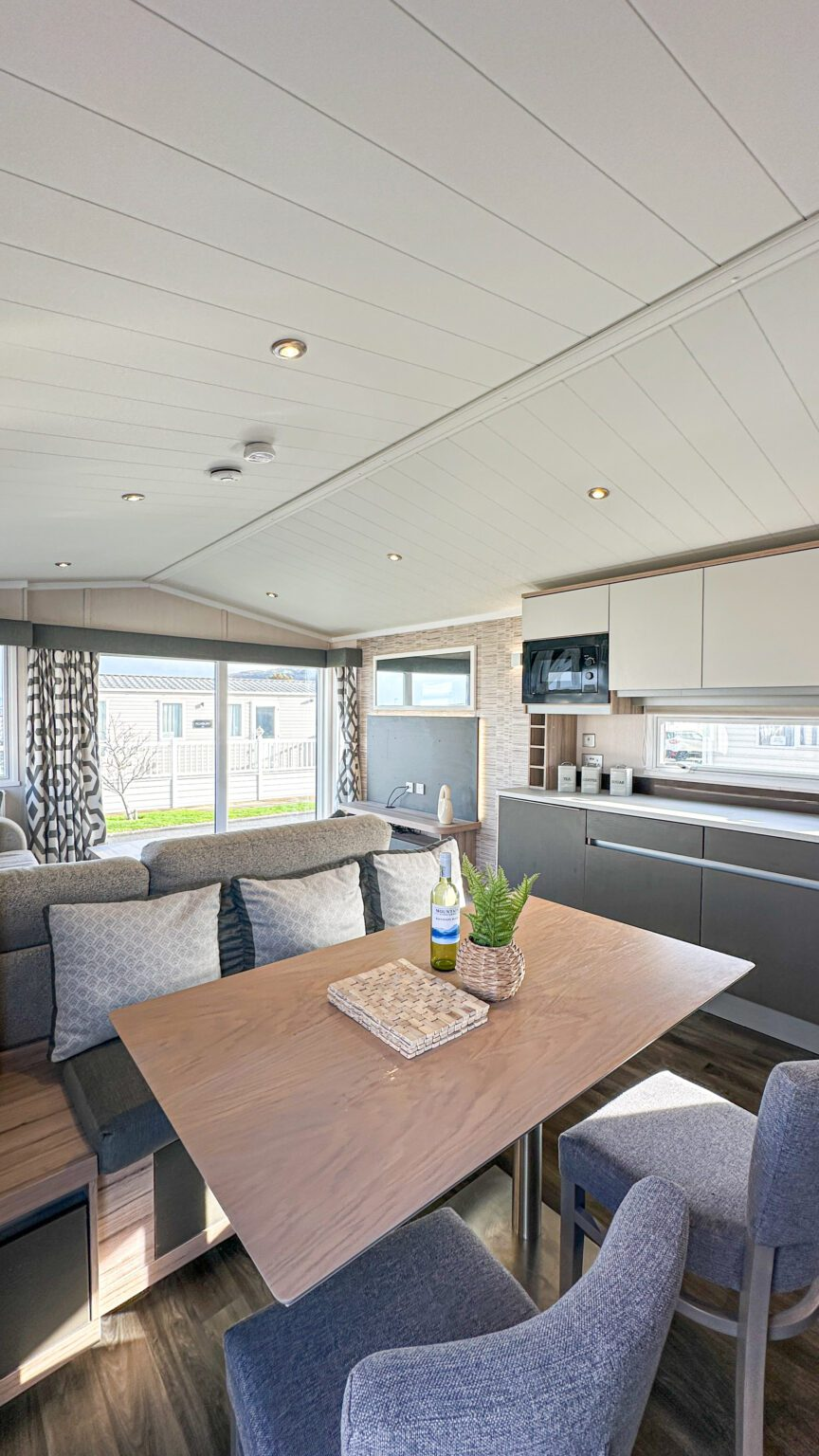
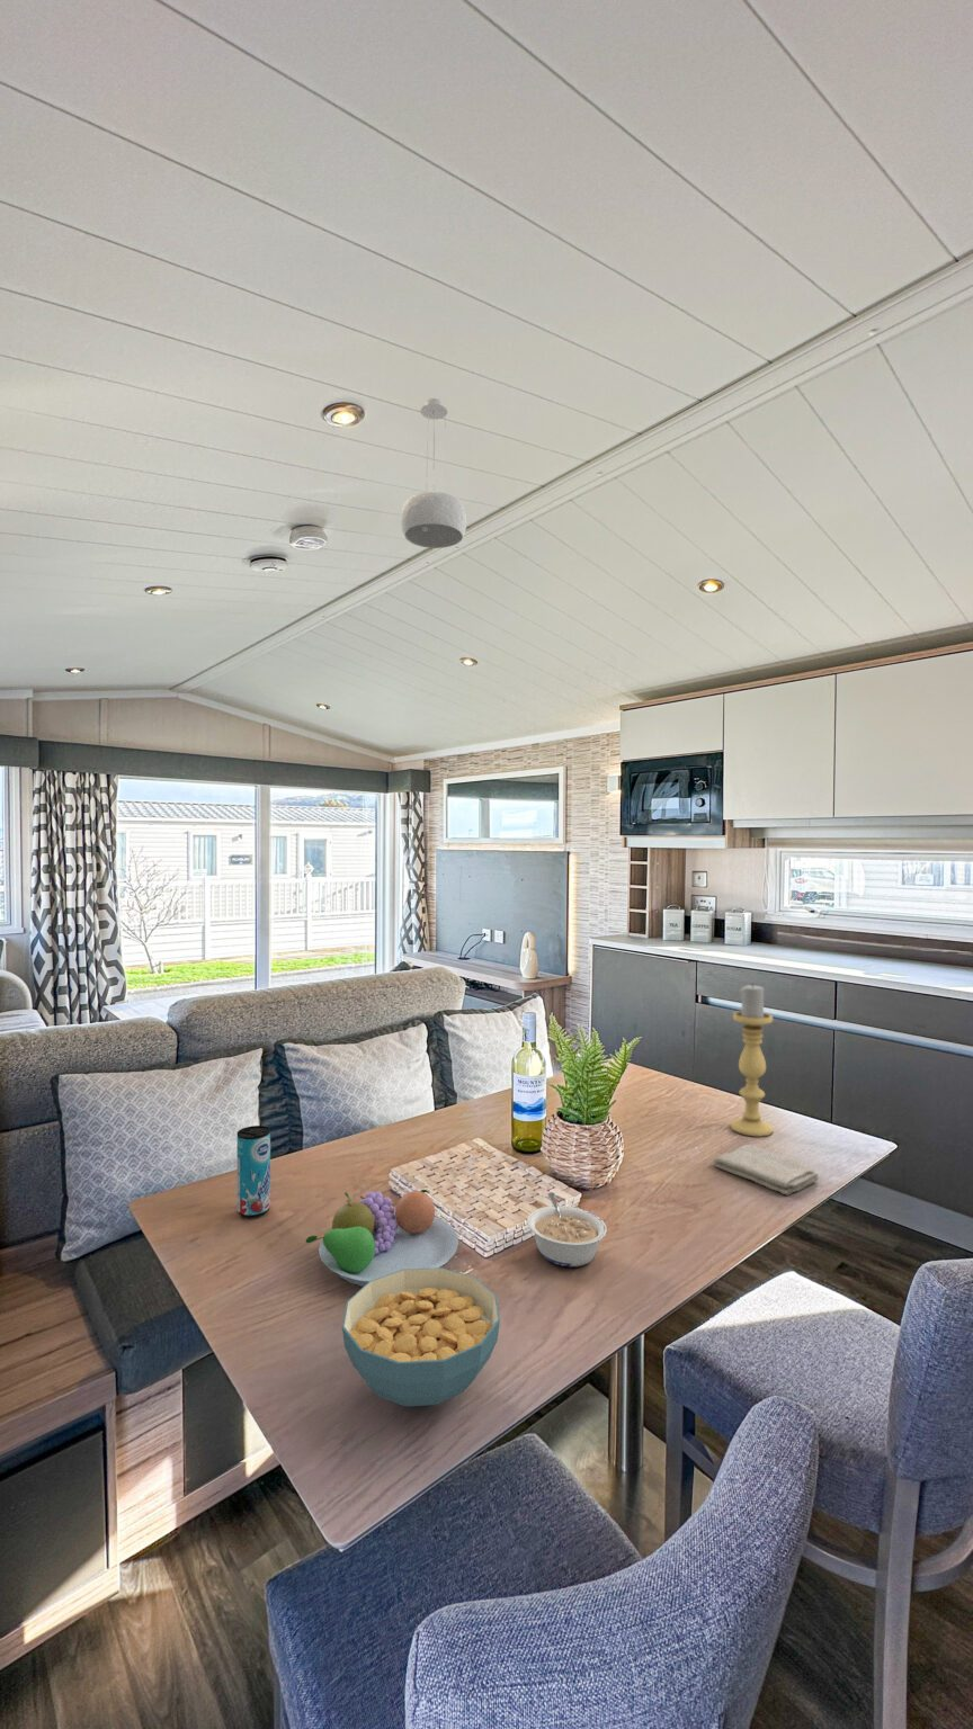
+ fruit bowl (383, 1229)
+ pendant light (434, 466)
+ candle holder (752, 1056)
+ cereal bowl (422, 1349)
+ washcloth (765, 1167)
+ legume (563, 1234)
+ beverage can (253, 1171)
